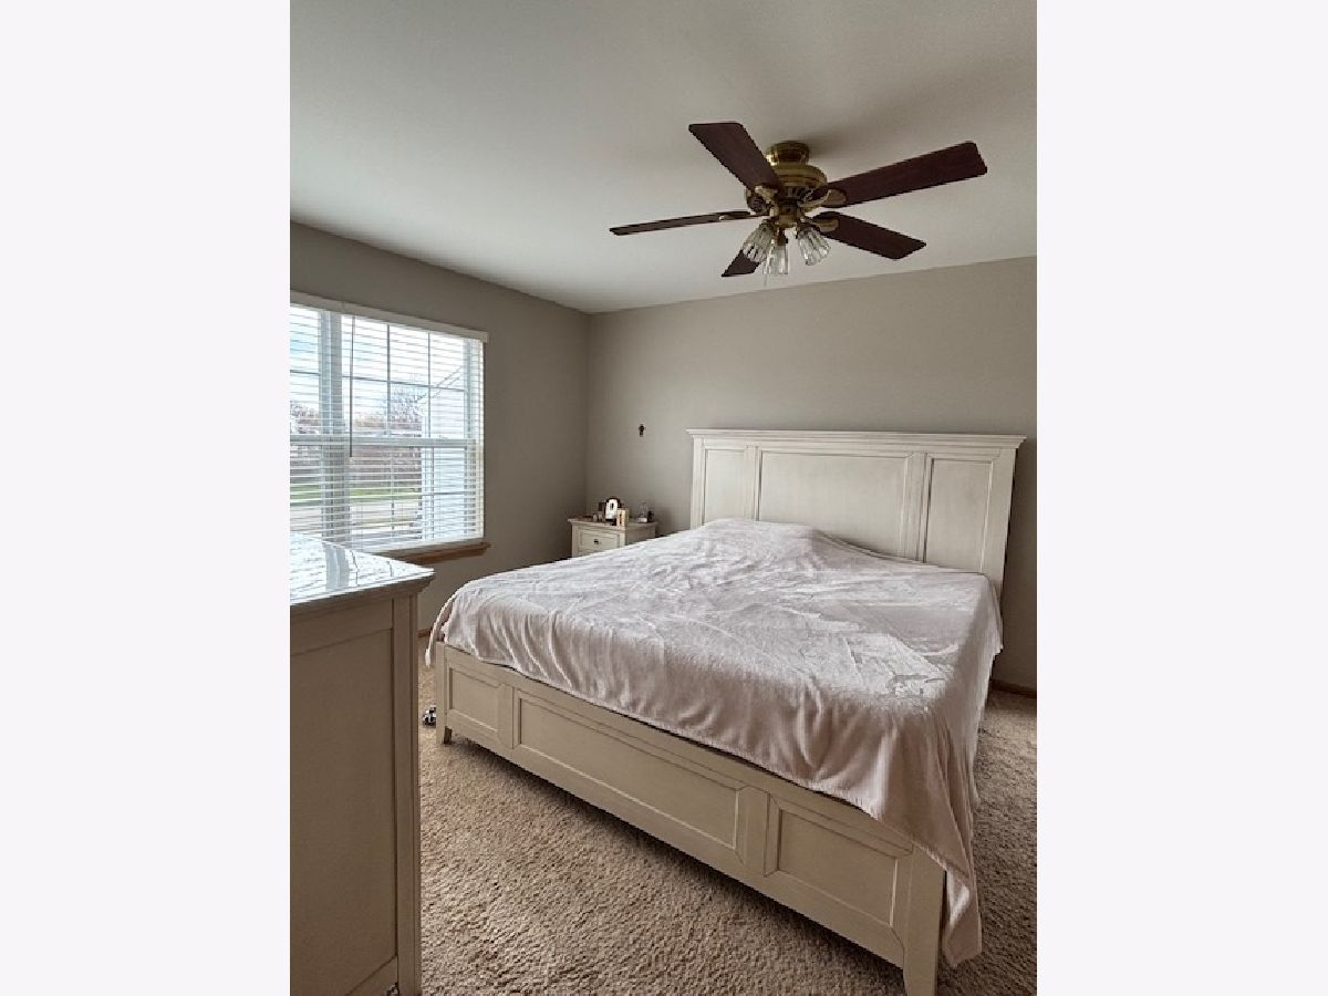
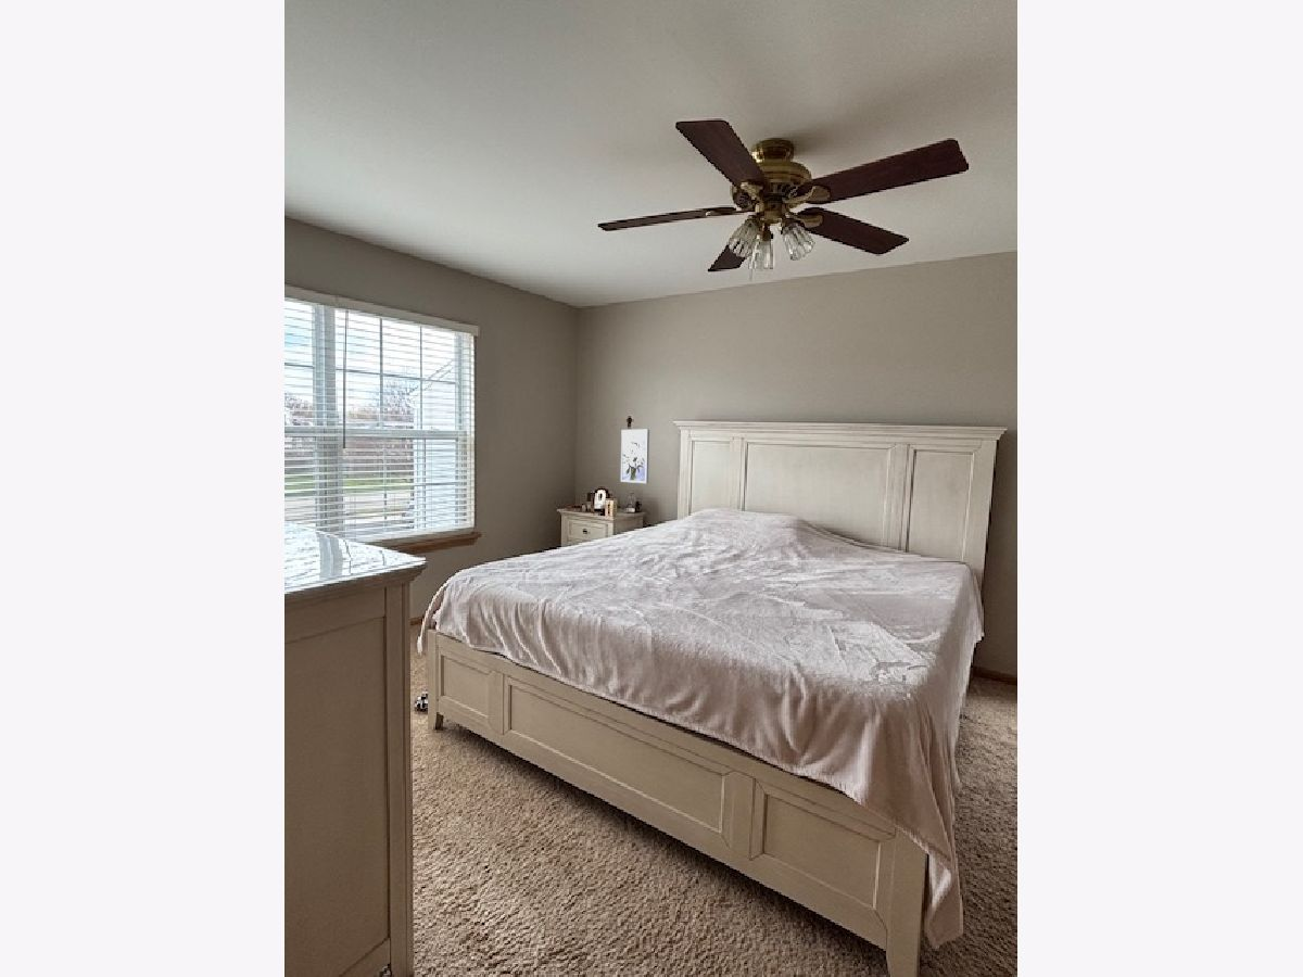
+ wall art (634, 456)
